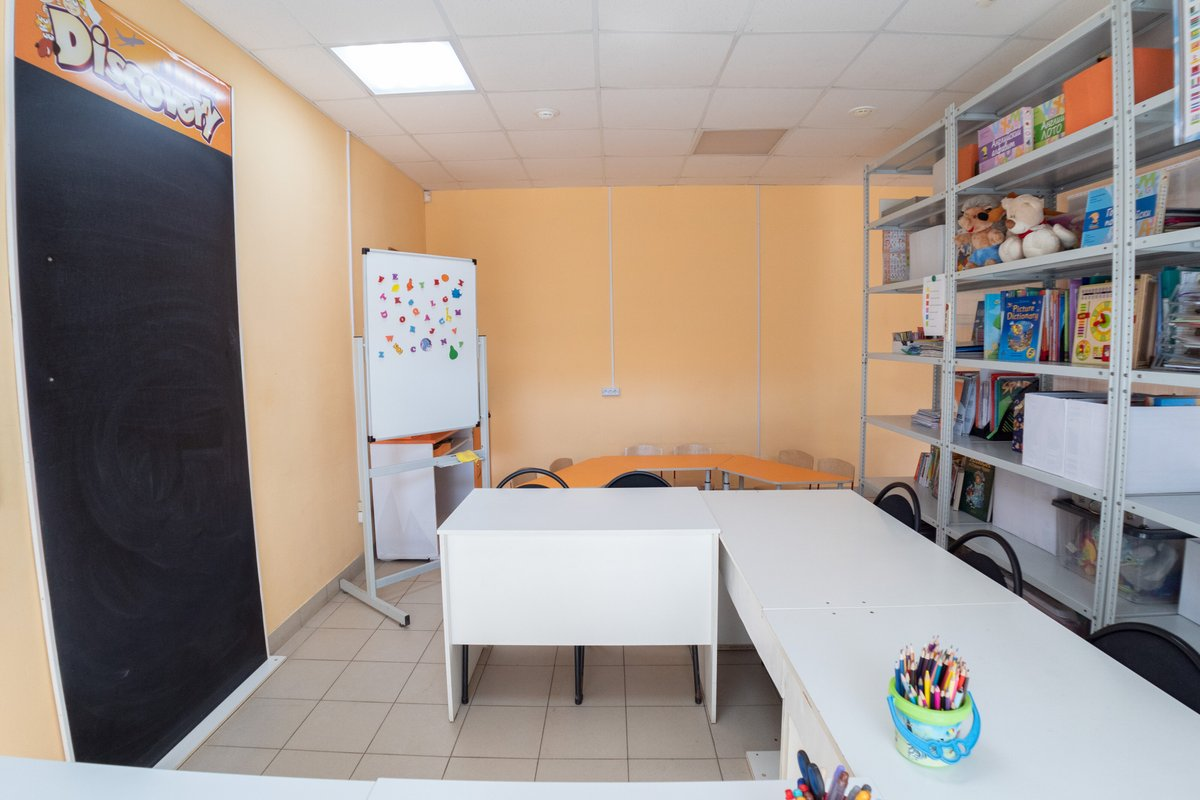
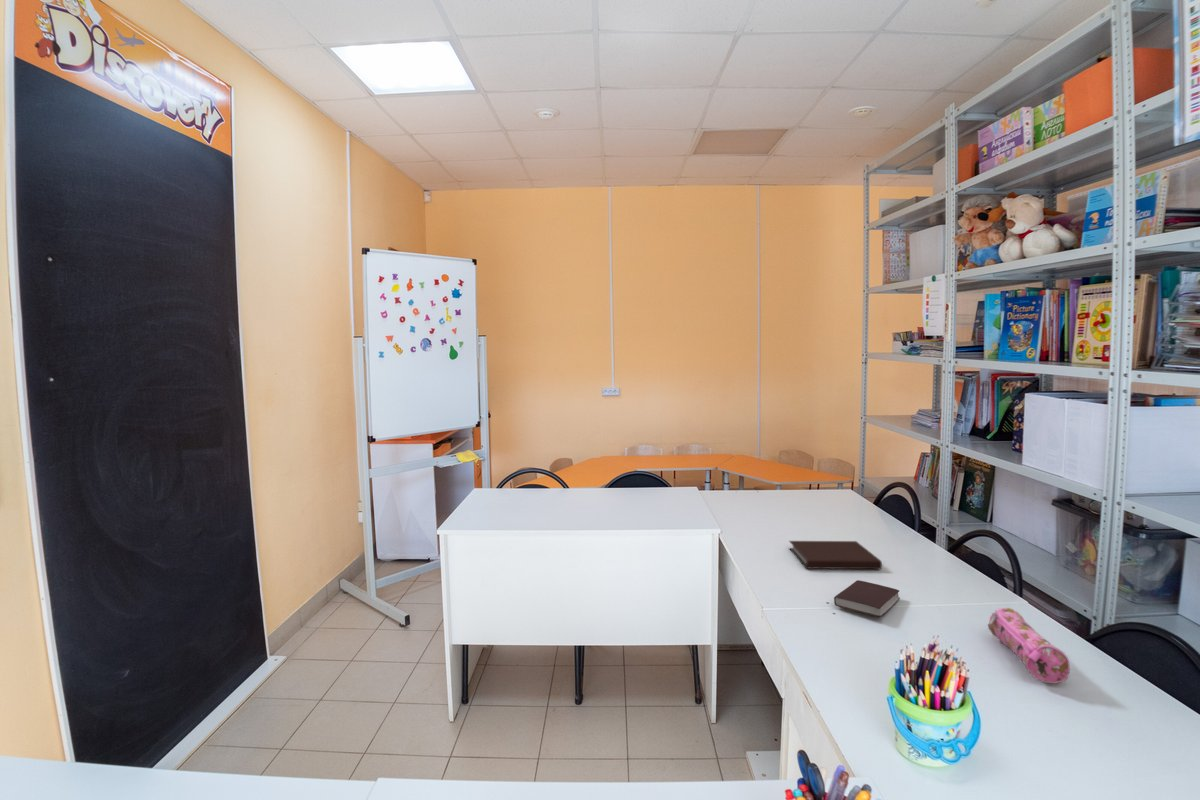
+ pencil case (1026, 643)
+ notebook (832, 554)
+ book (867, 596)
